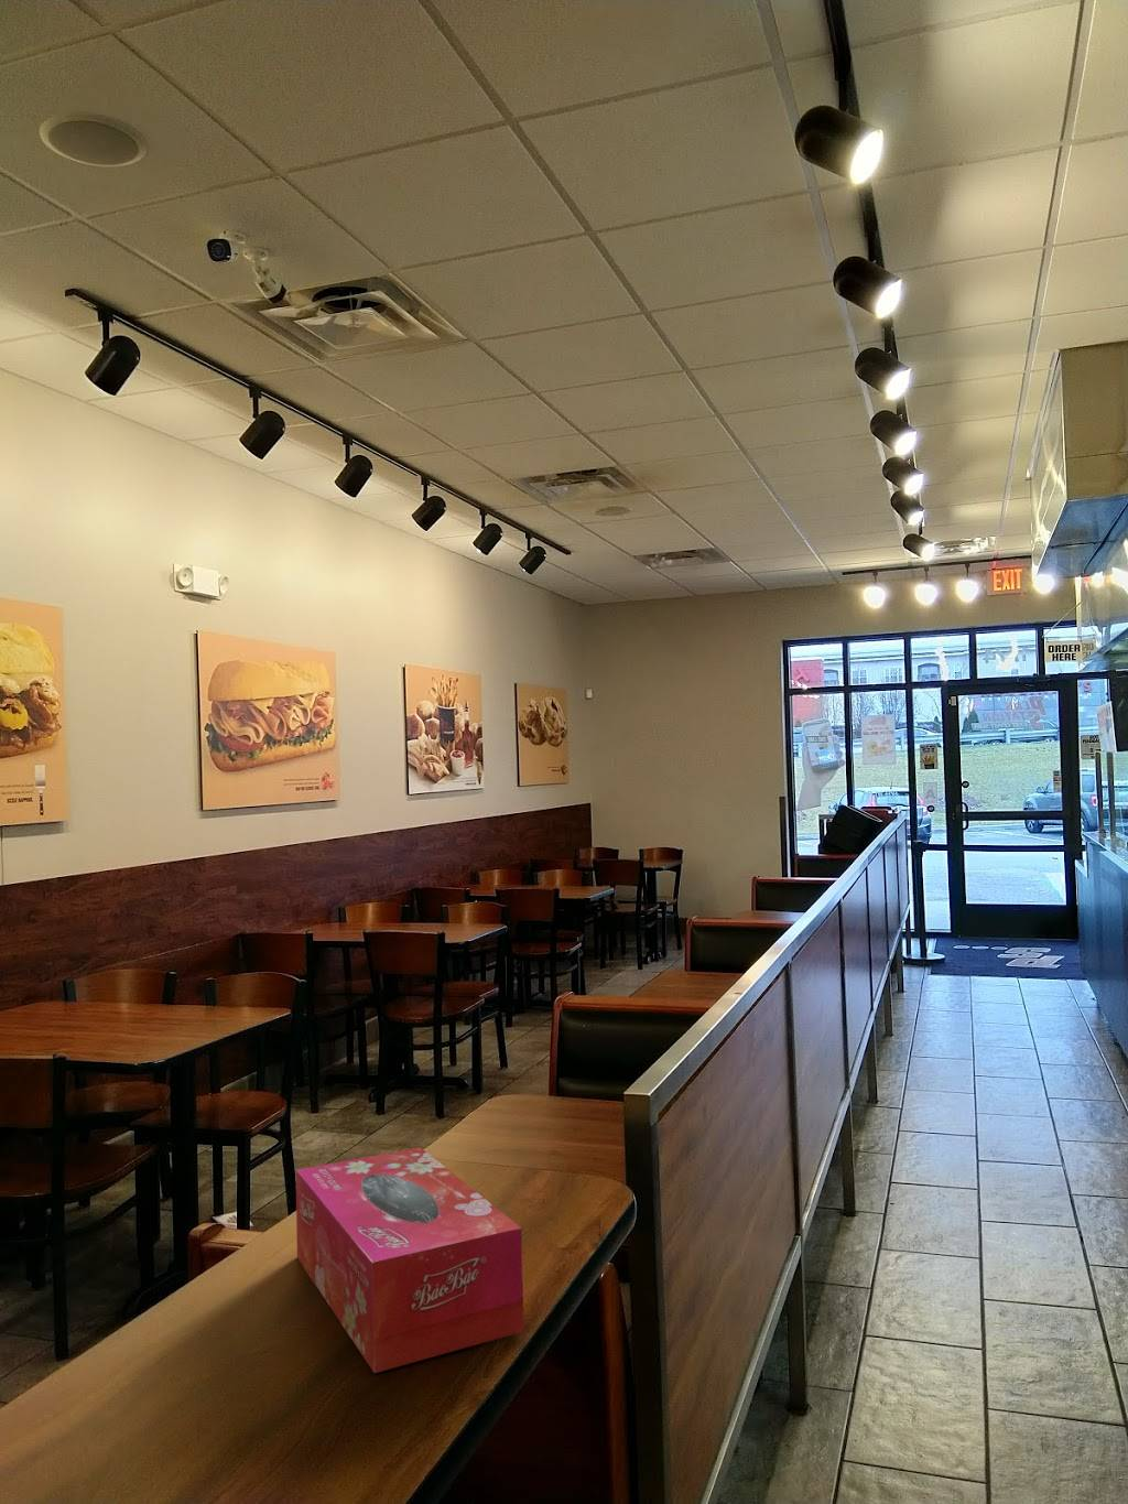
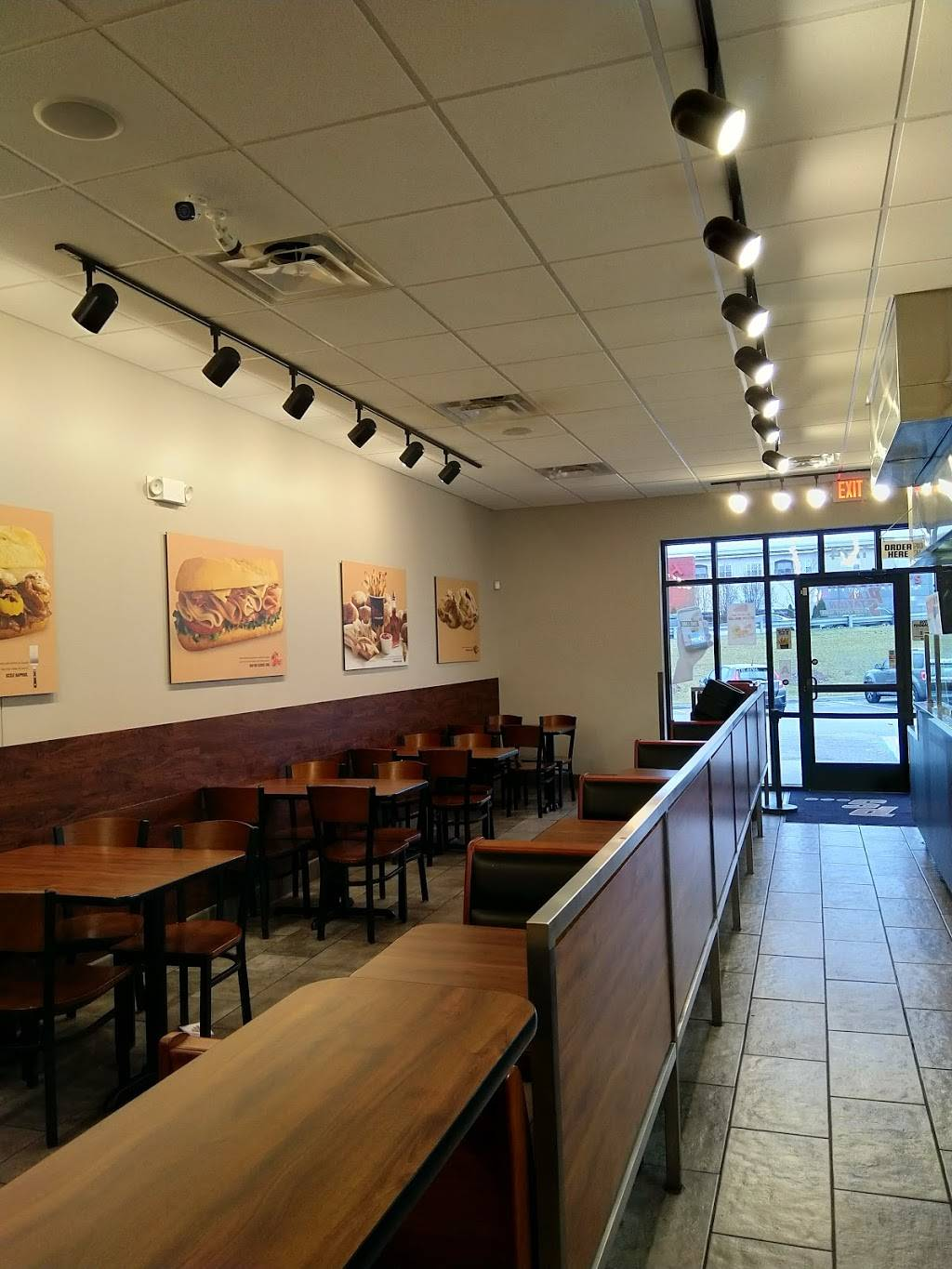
- tissue box (399, 1244)
